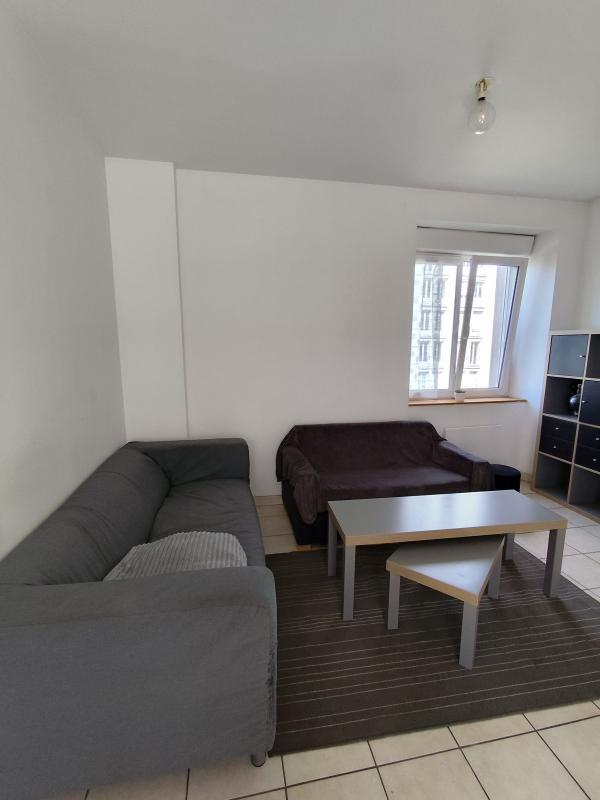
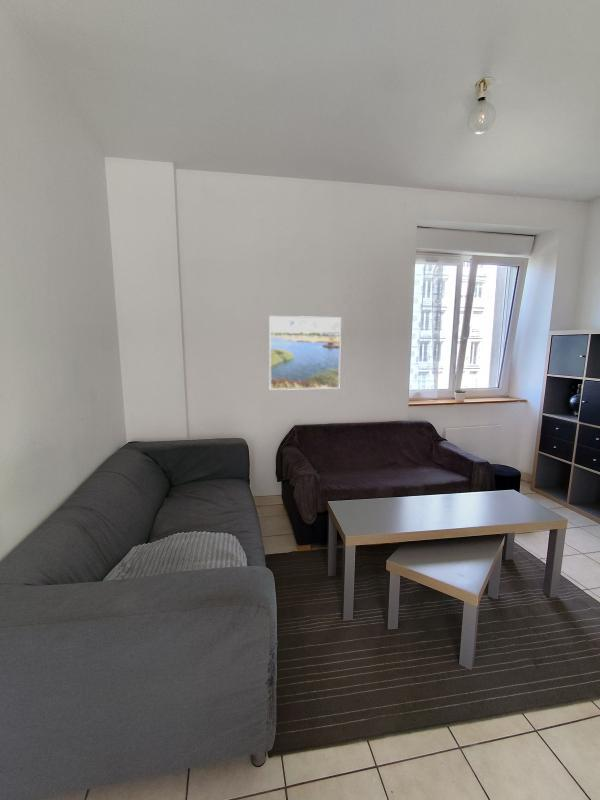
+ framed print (305, 353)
